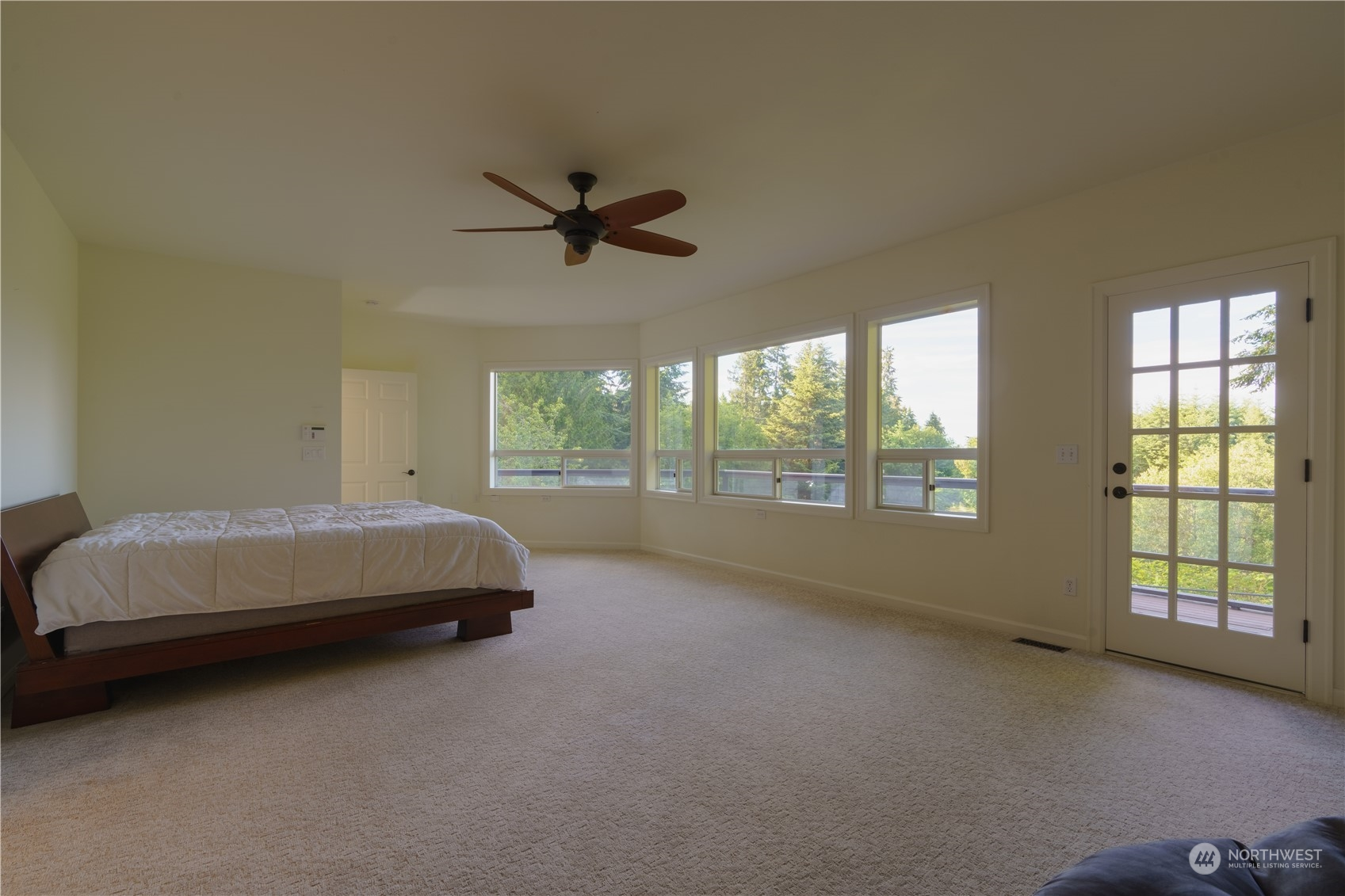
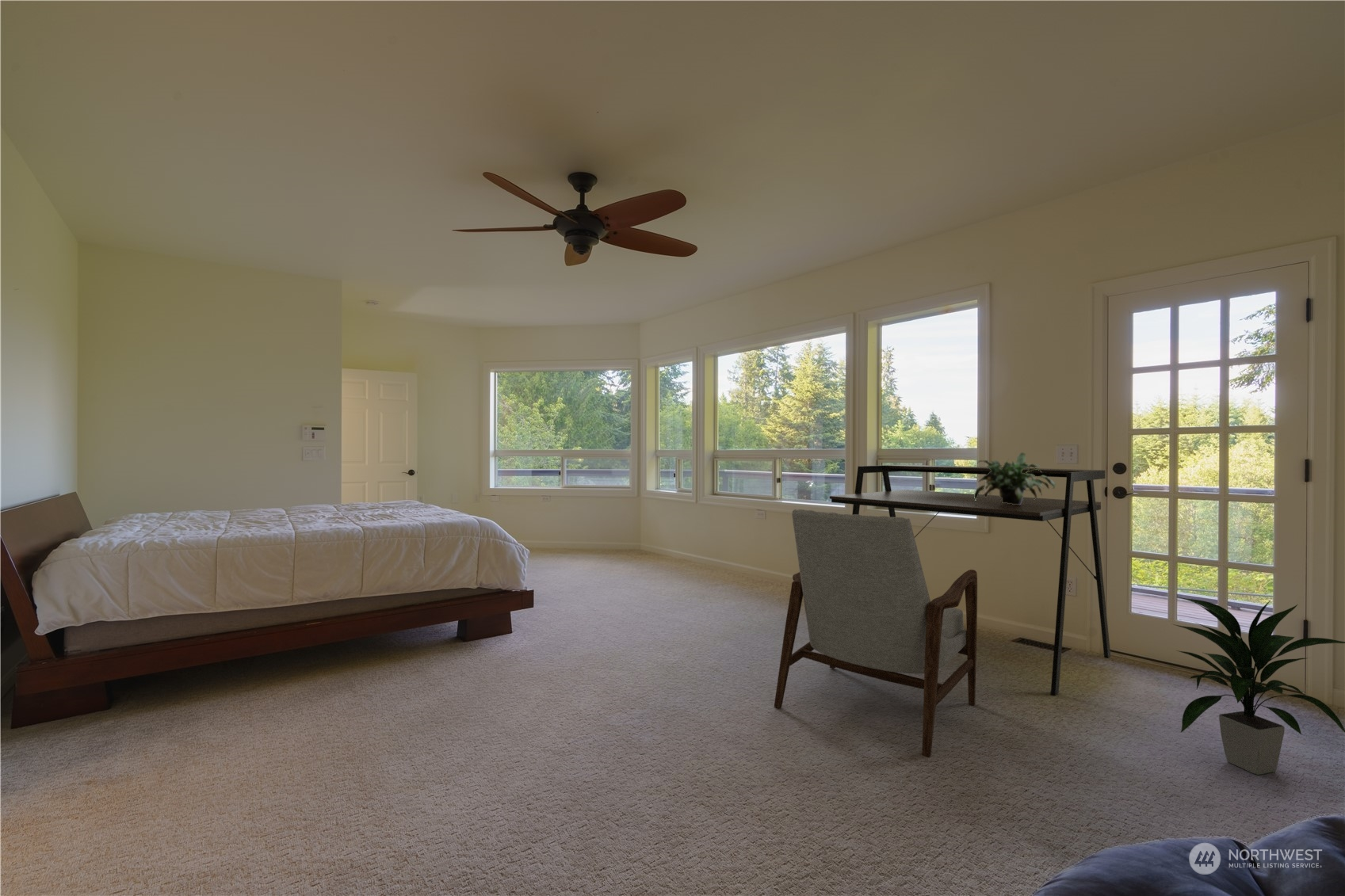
+ indoor plant (1242, 678)
+ potted plant (1014, 478)
+ armchair (874, 605)
+ desk (968, 514)
